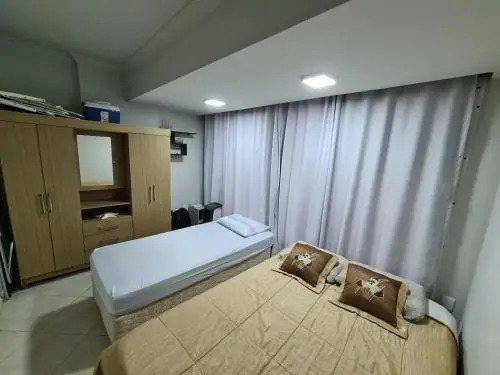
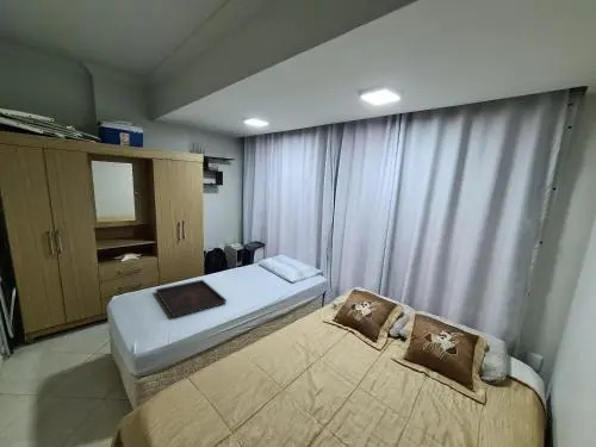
+ serving tray (190, 296)
